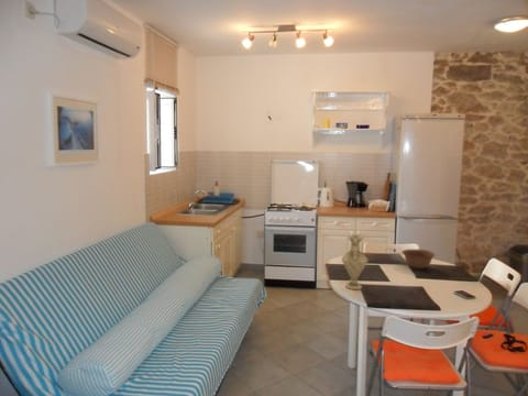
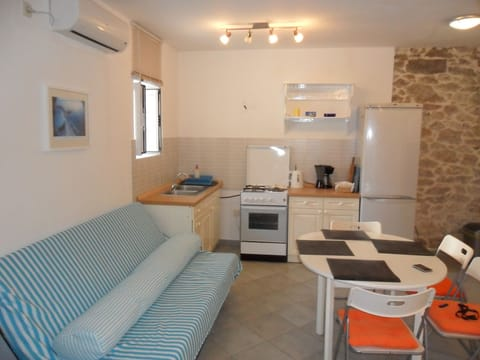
- vase (354, 261)
- bowl (417, 260)
